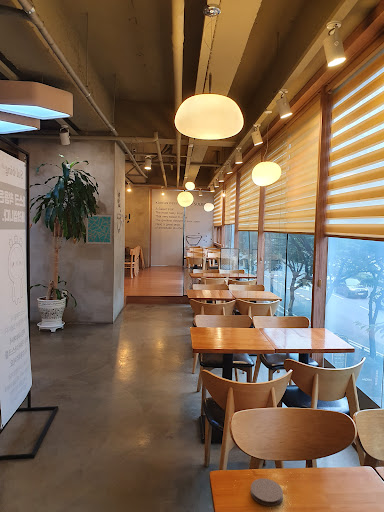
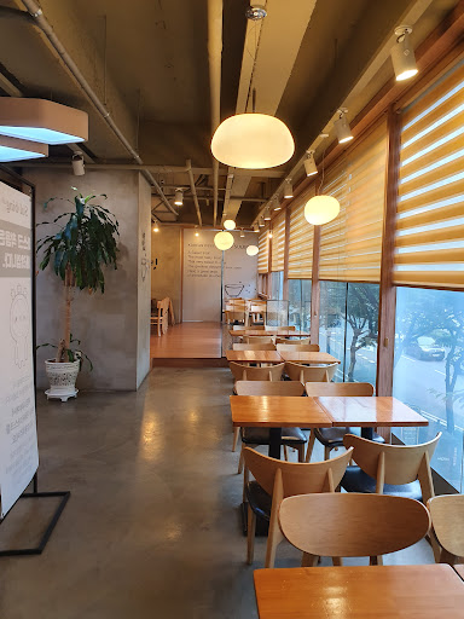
- coaster (266, 491)
- wall art (99, 229)
